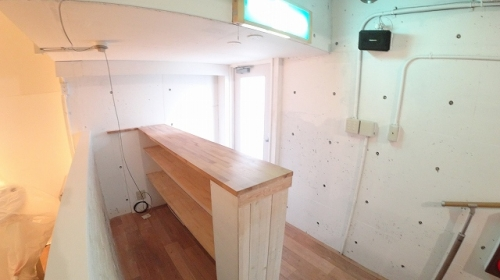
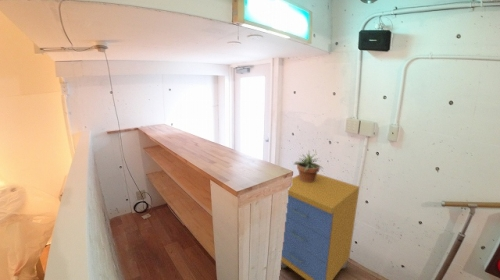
+ storage cabinet (313, 228)
+ potted plant (309, 166)
